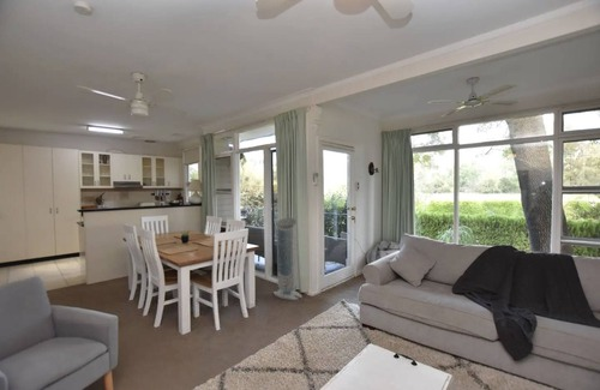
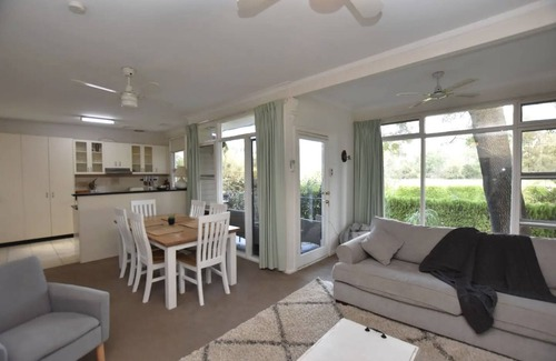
- air purifier (287, 257)
